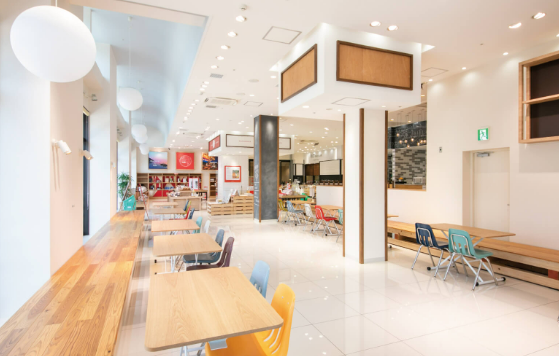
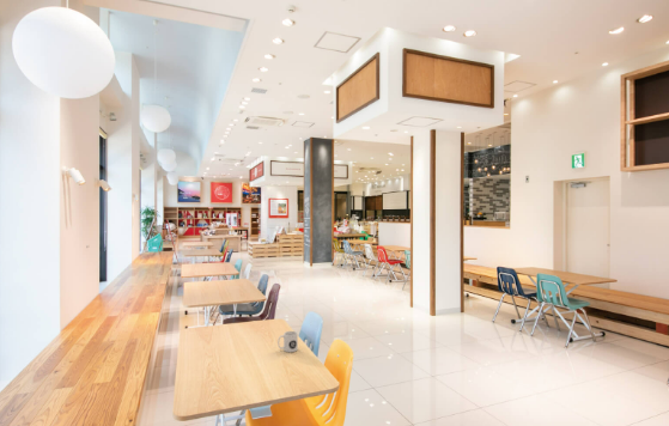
+ mug (287, 341)
